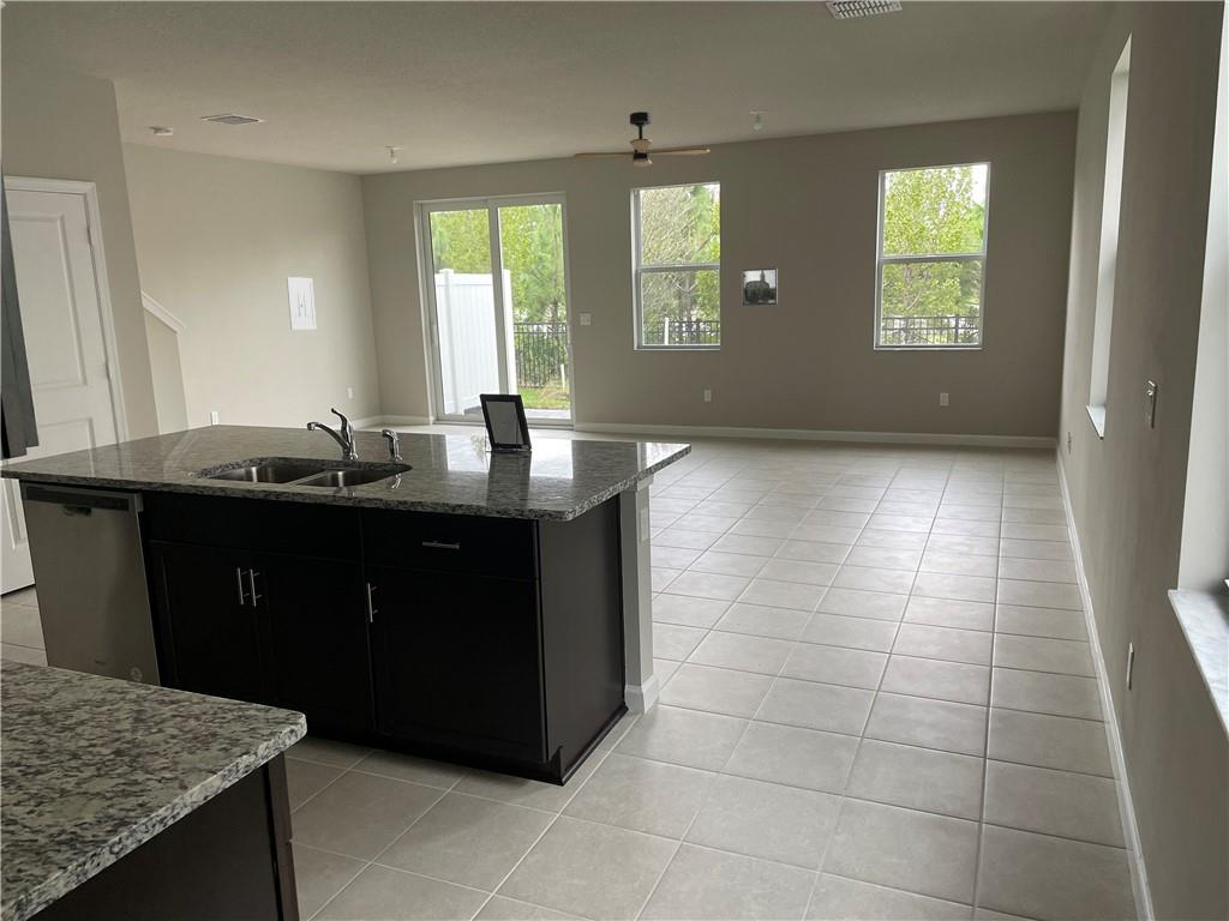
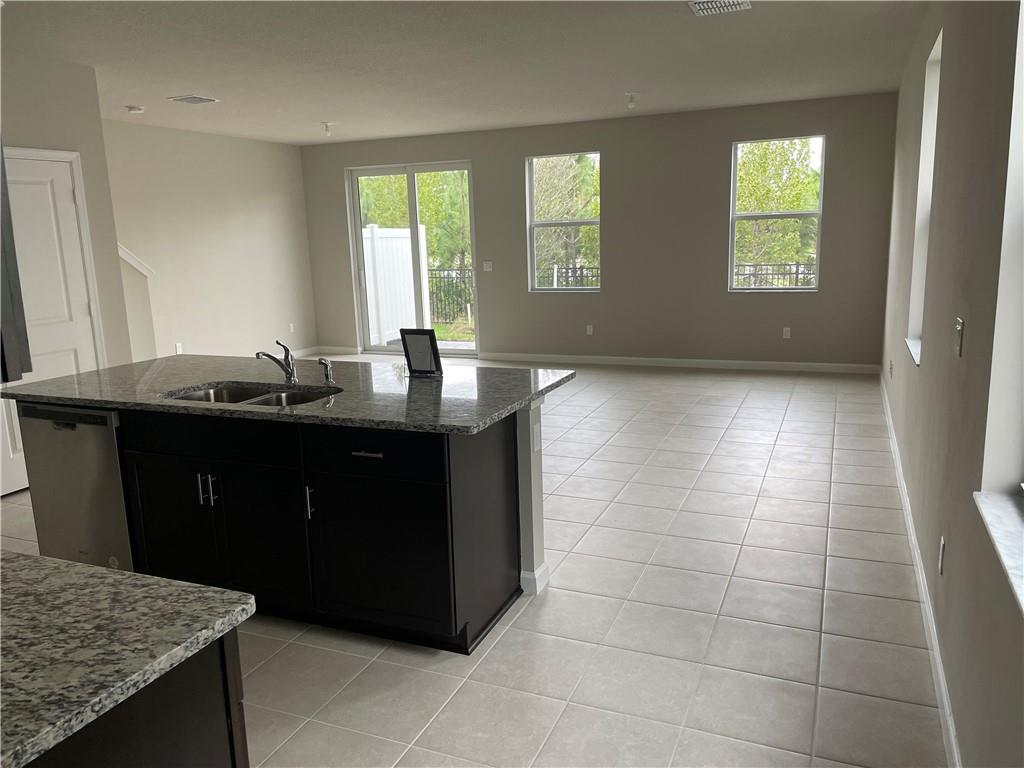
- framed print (760, 287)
- ceiling fan (641, 137)
- wall art (301, 303)
